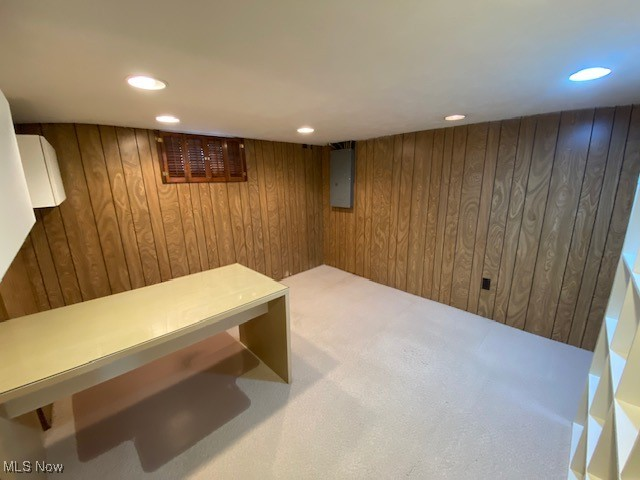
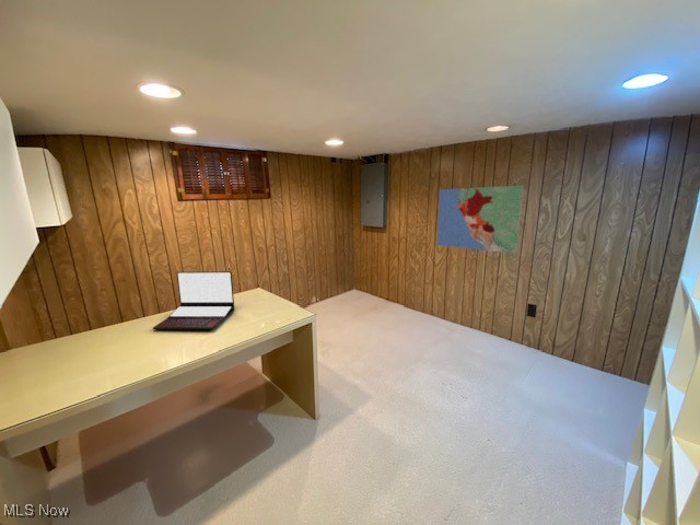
+ map (475, 219)
+ laptop (194, 299)
